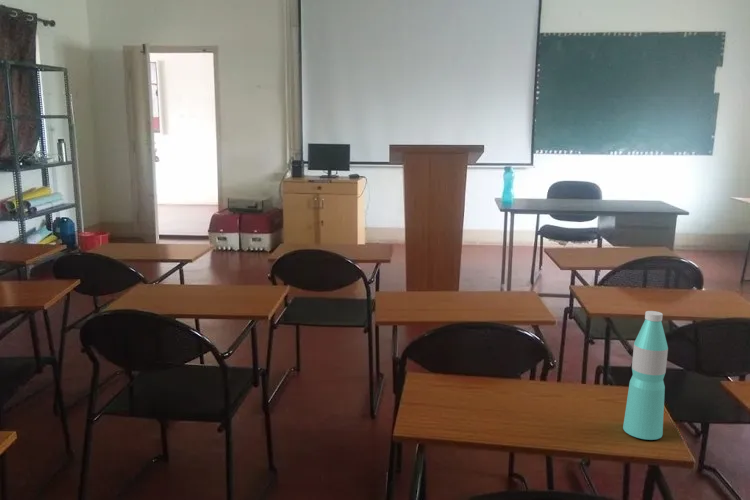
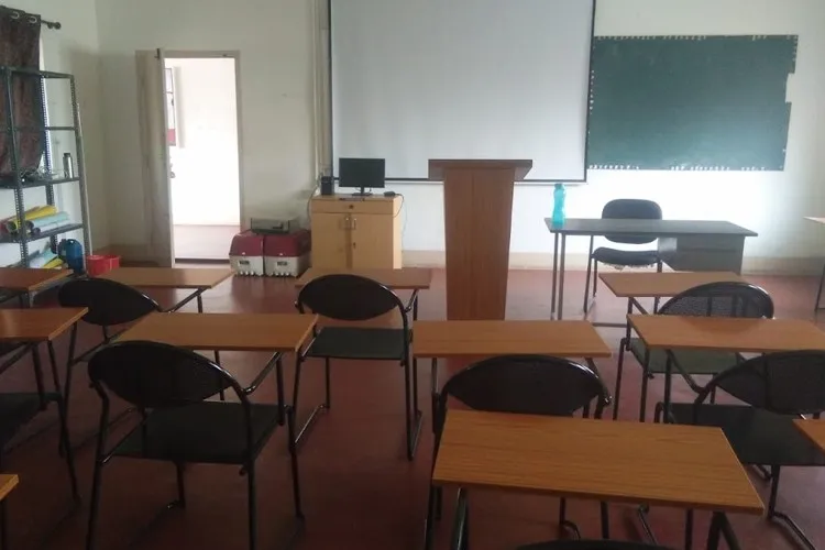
- water bottle (648, 373)
